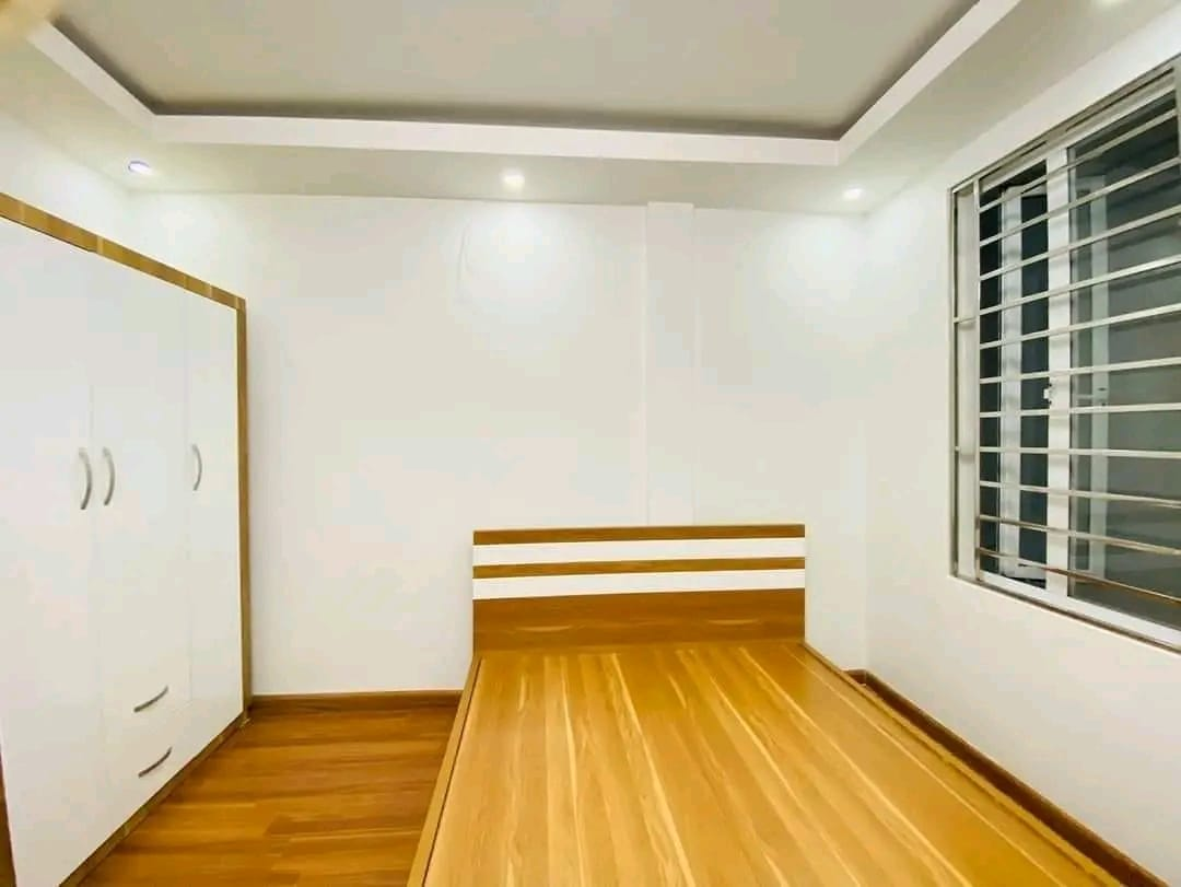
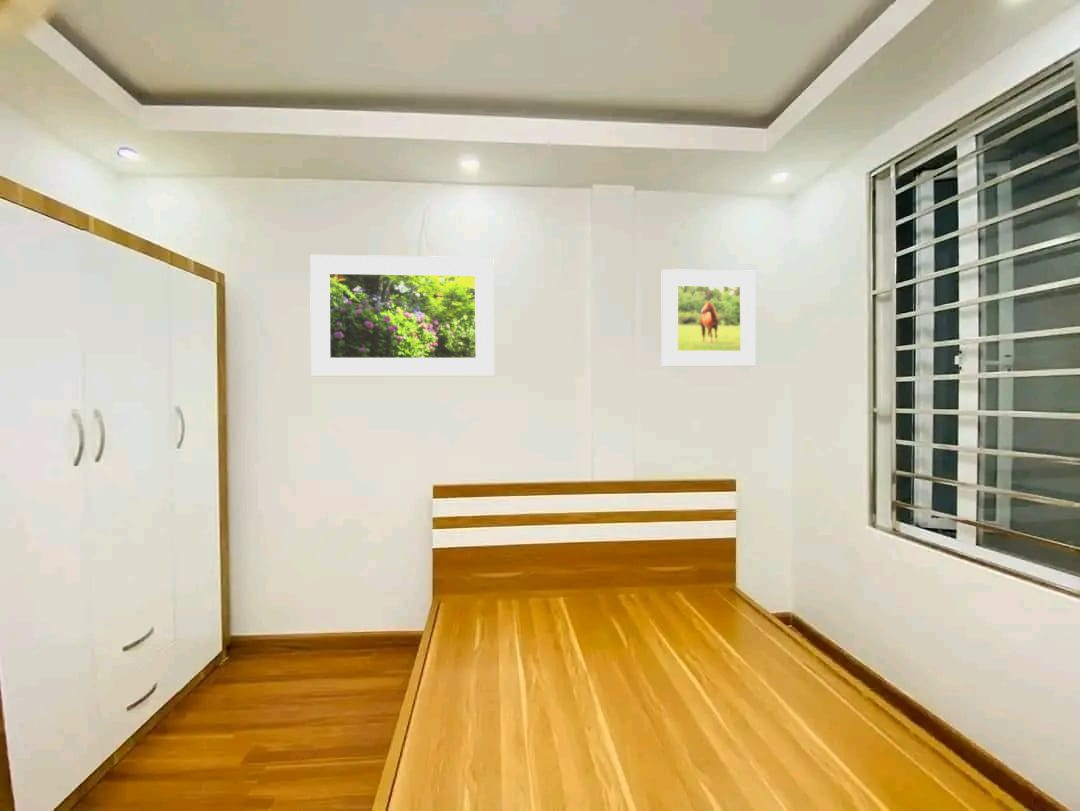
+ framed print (708, 318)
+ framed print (403, 316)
